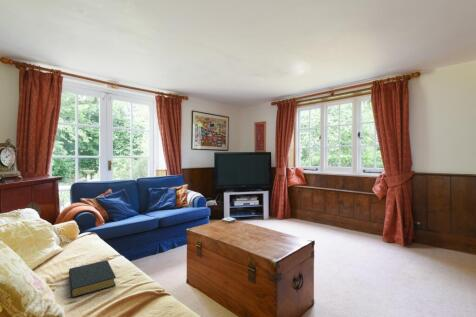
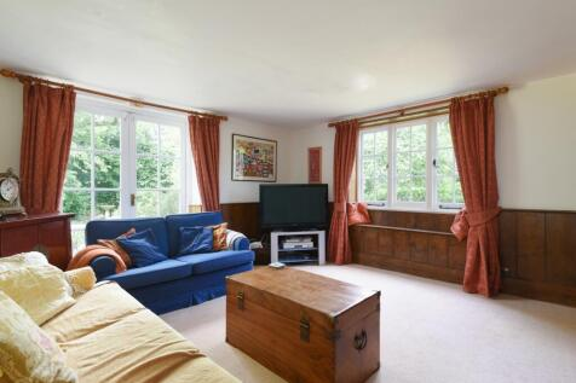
- hardback book (91, 276)
